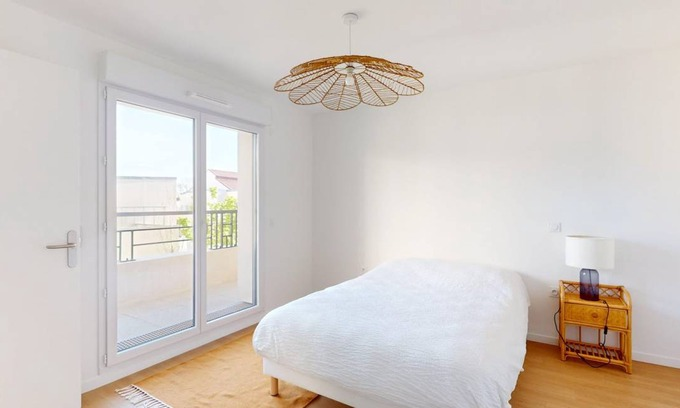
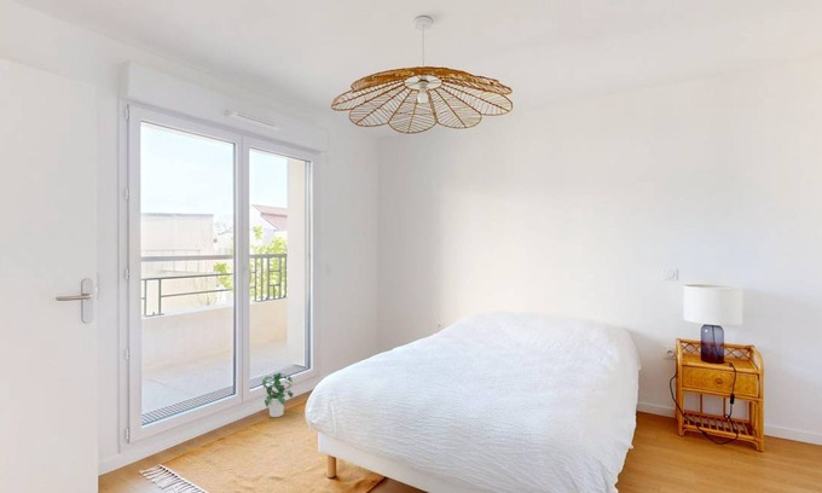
+ potted plant (277, 393)
